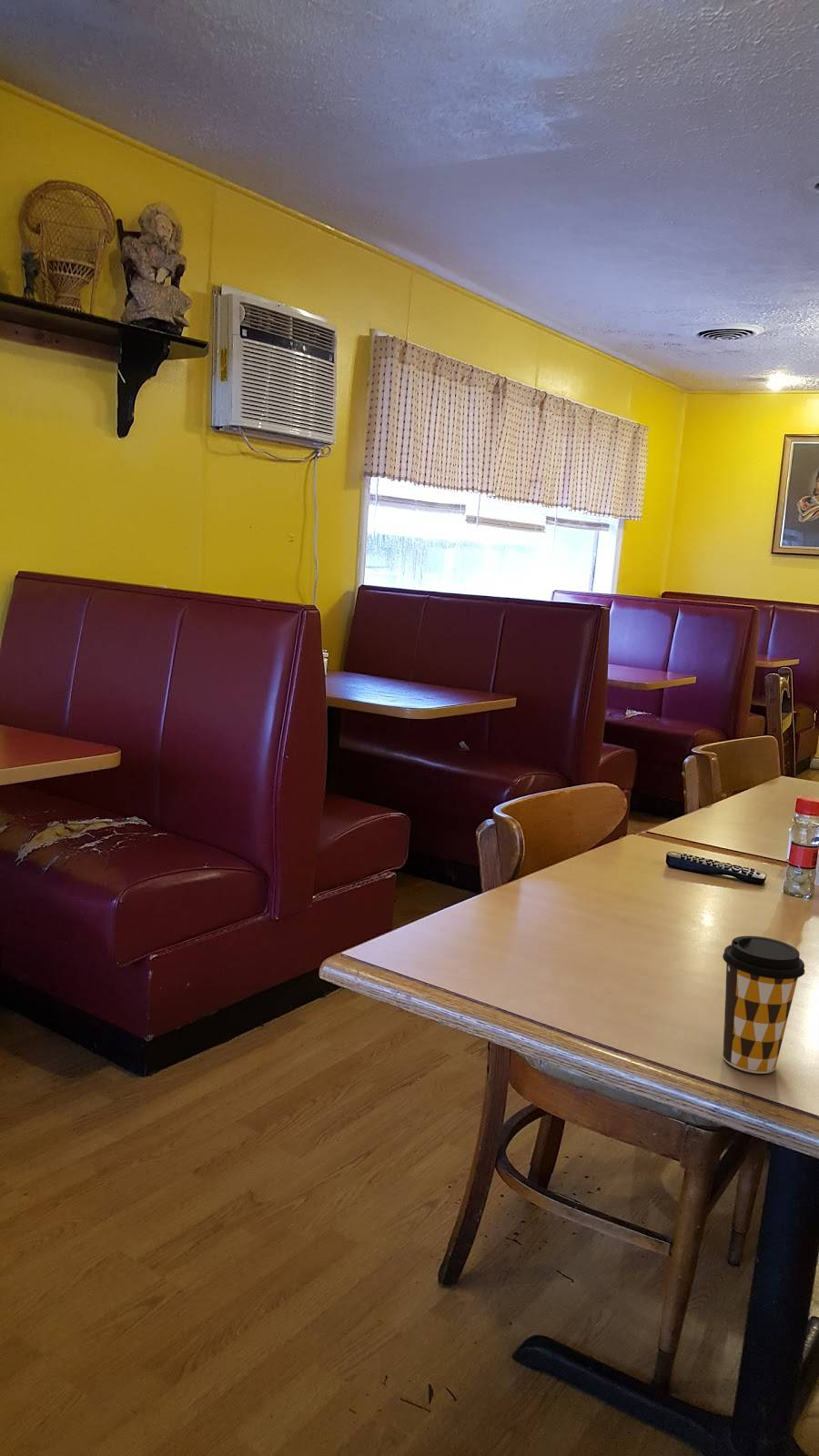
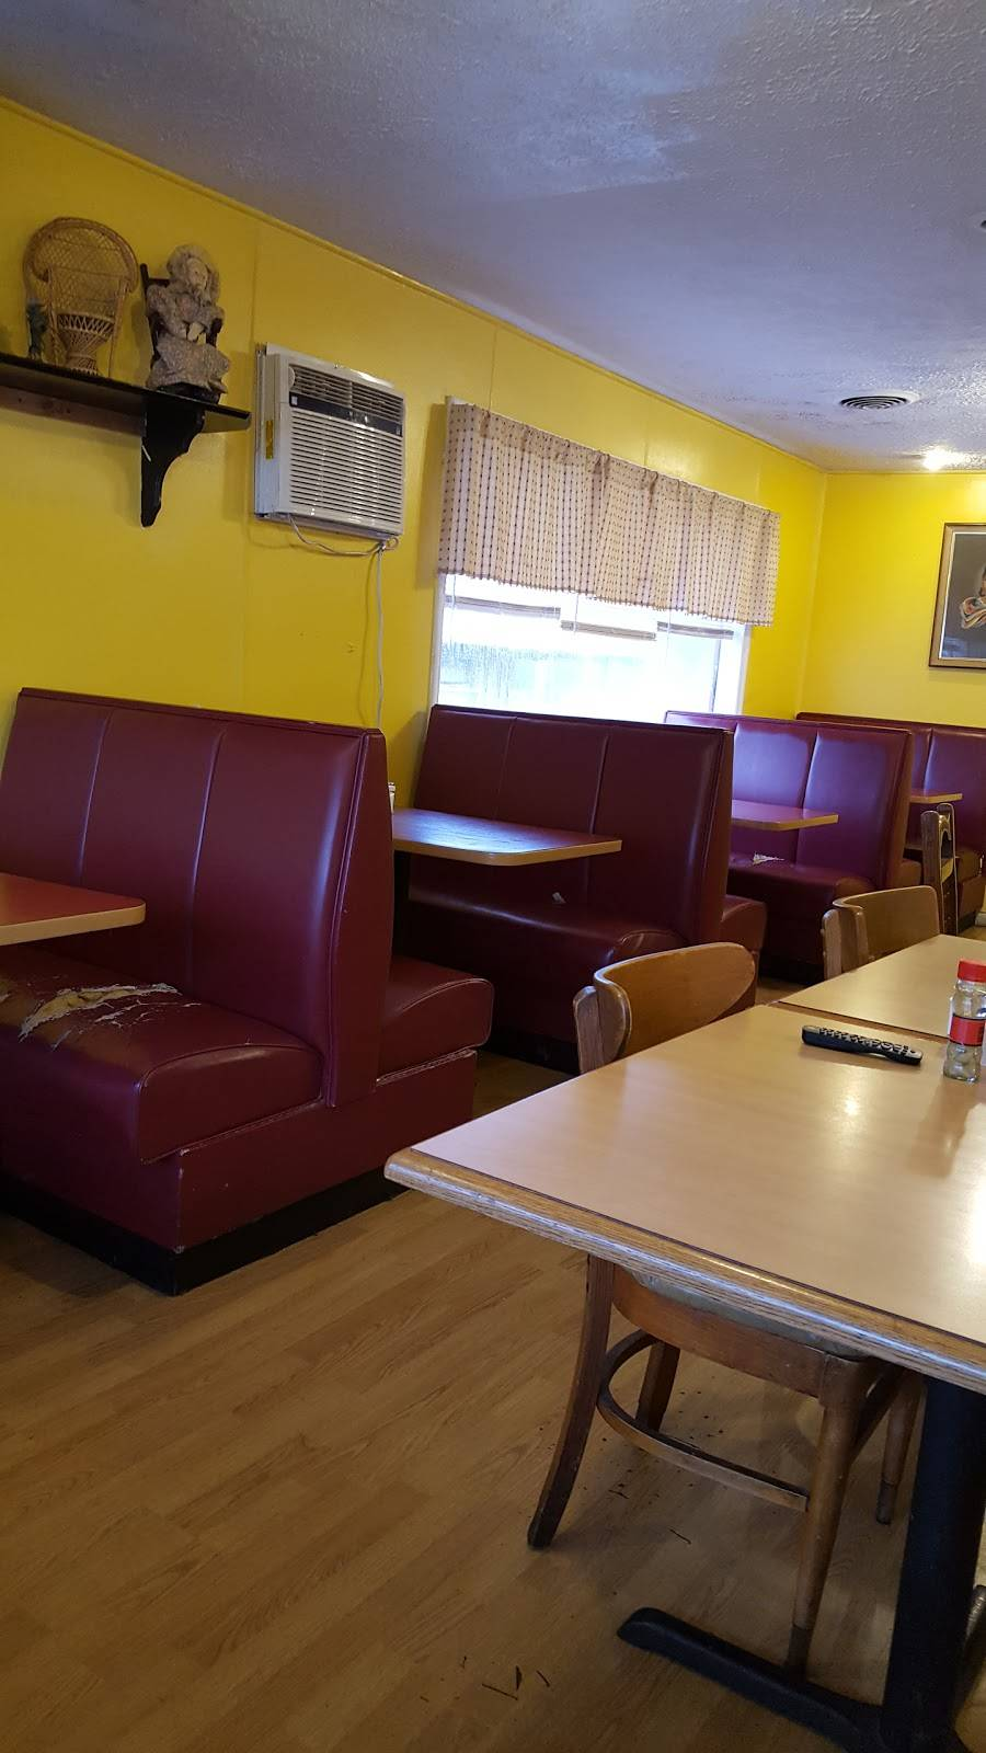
- coffee cup (757, 1005)
